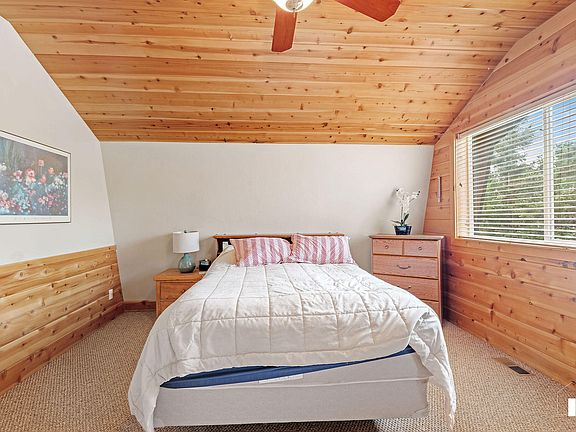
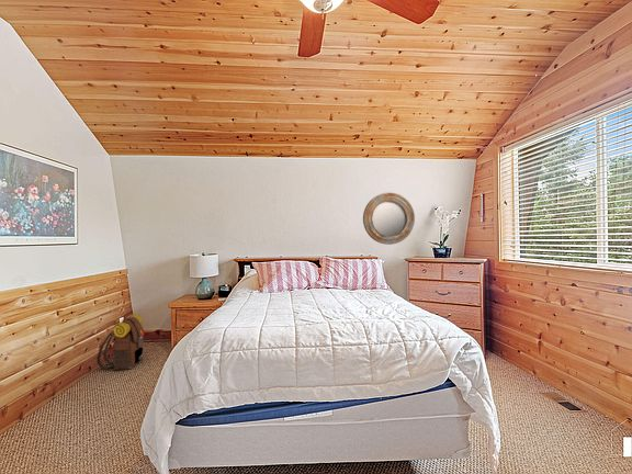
+ backpack (122, 340)
+ home mirror (388, 218)
